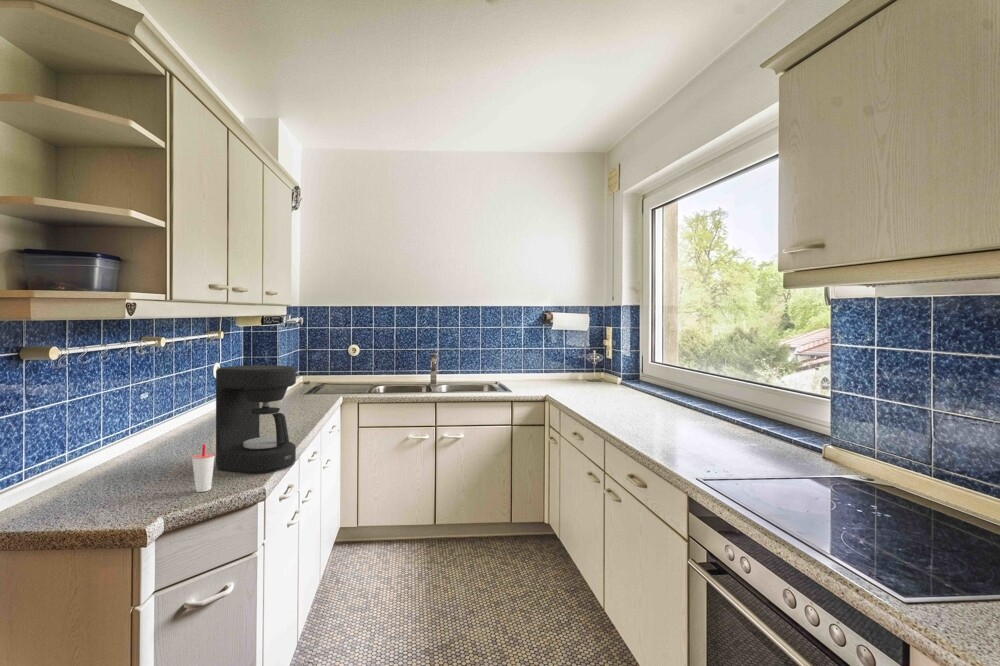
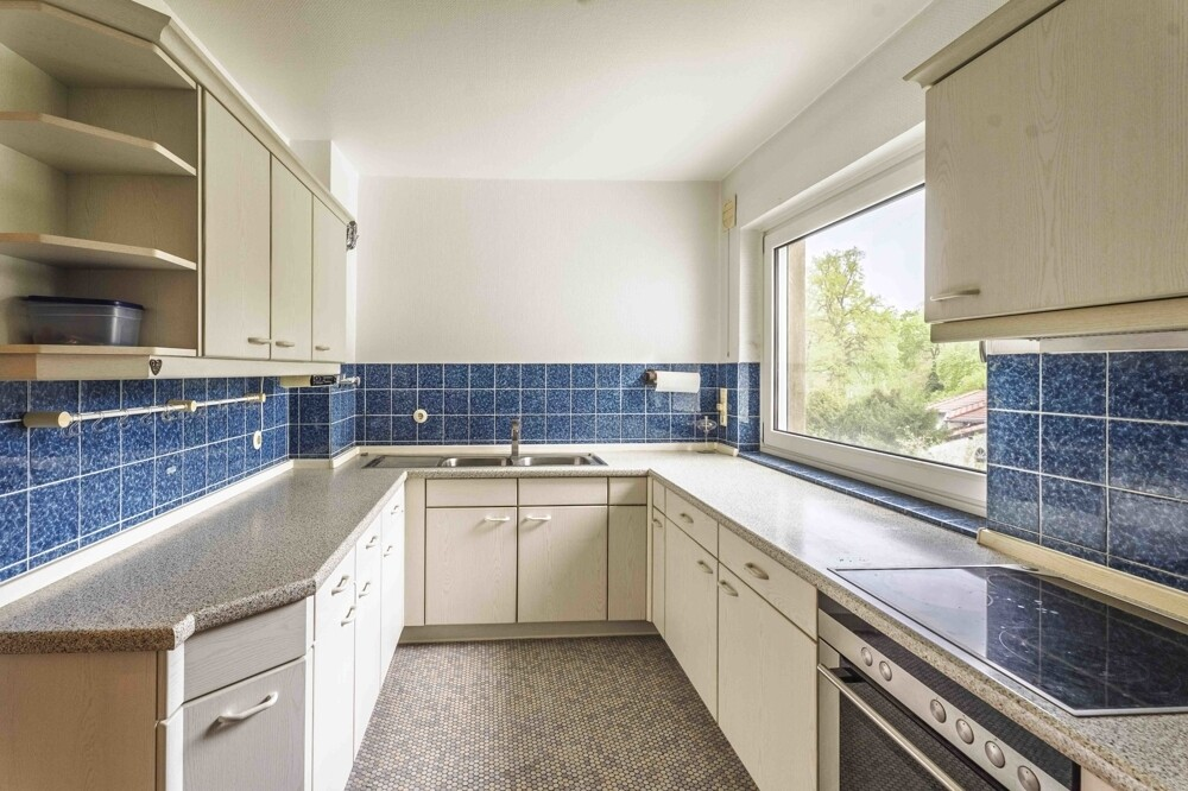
- cup (203, 466)
- coffee maker (258, 415)
